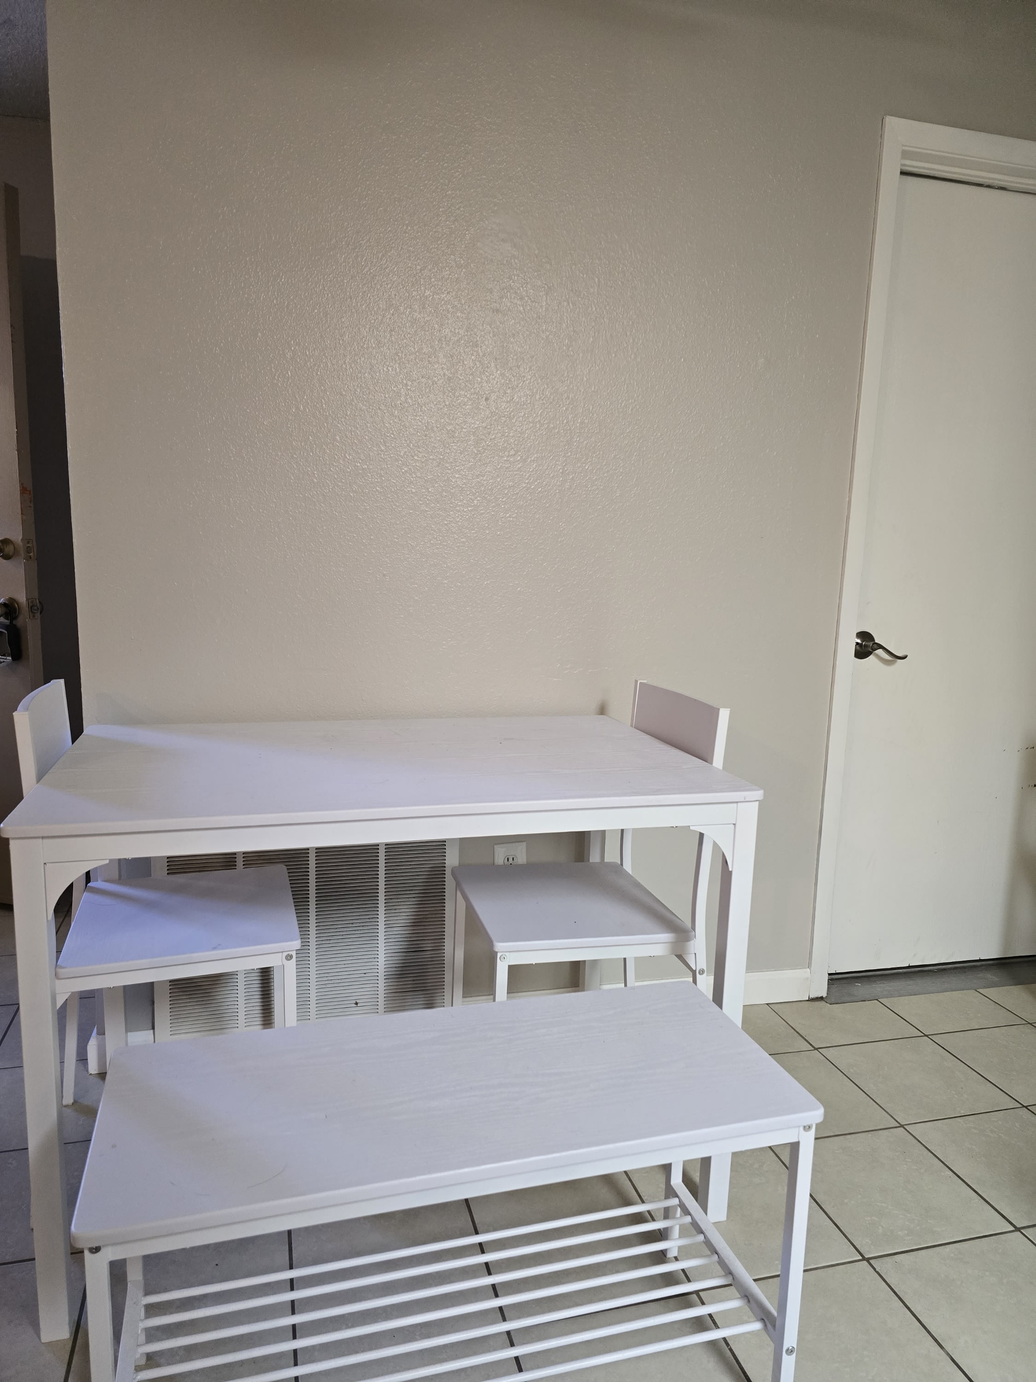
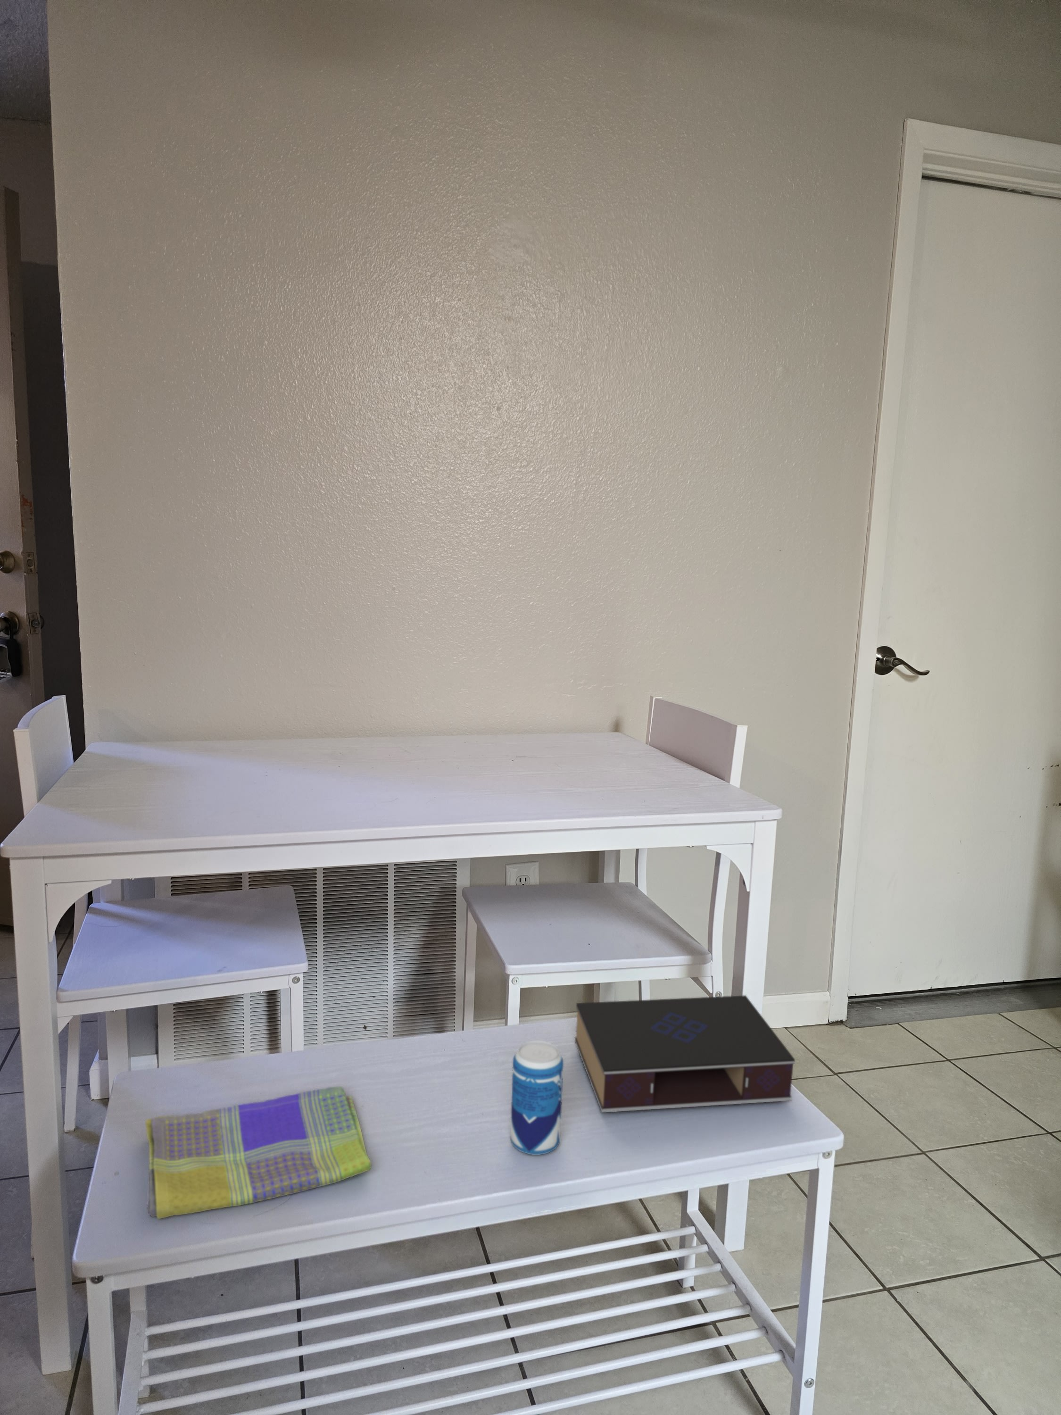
+ dish towel (255, 1145)
+ book (679, 1052)
+ beverage can (537, 1097)
